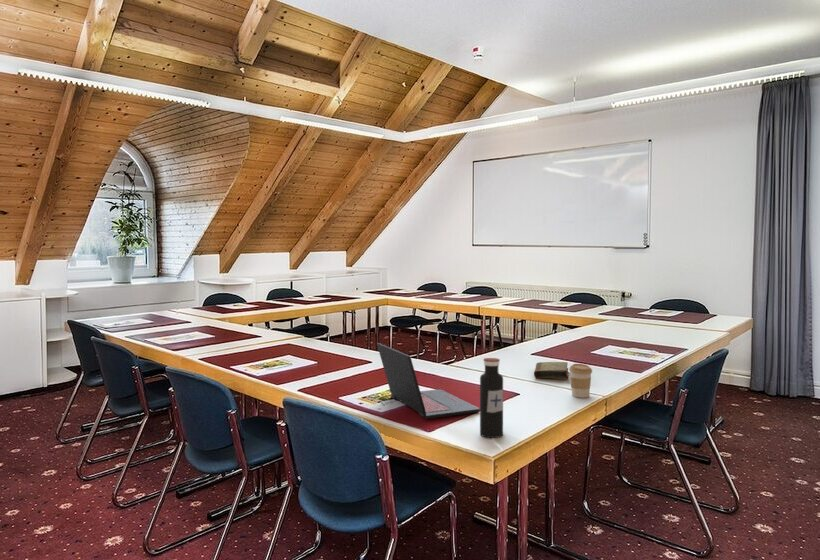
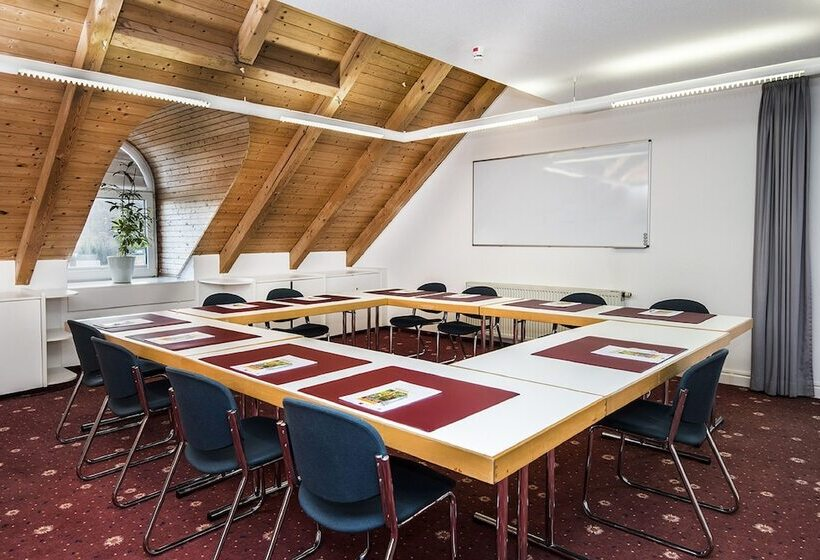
- coffee cup (580, 380)
- laptop (416, 378)
- book (550, 369)
- water bottle (491, 397)
